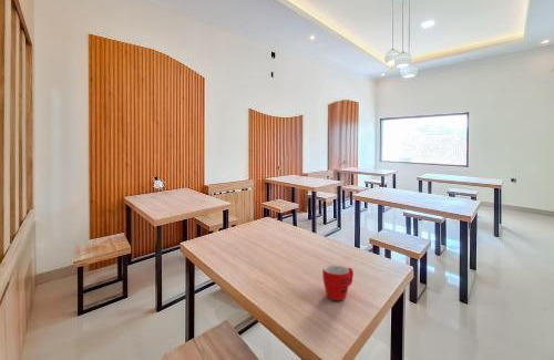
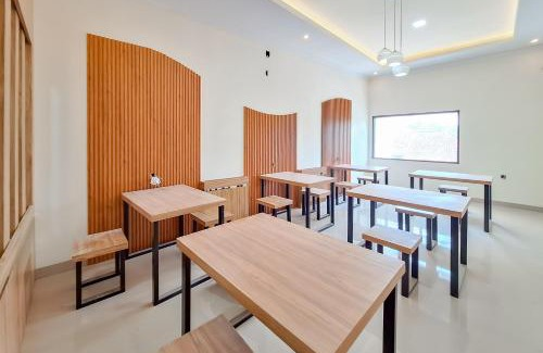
- mug (339, 281)
